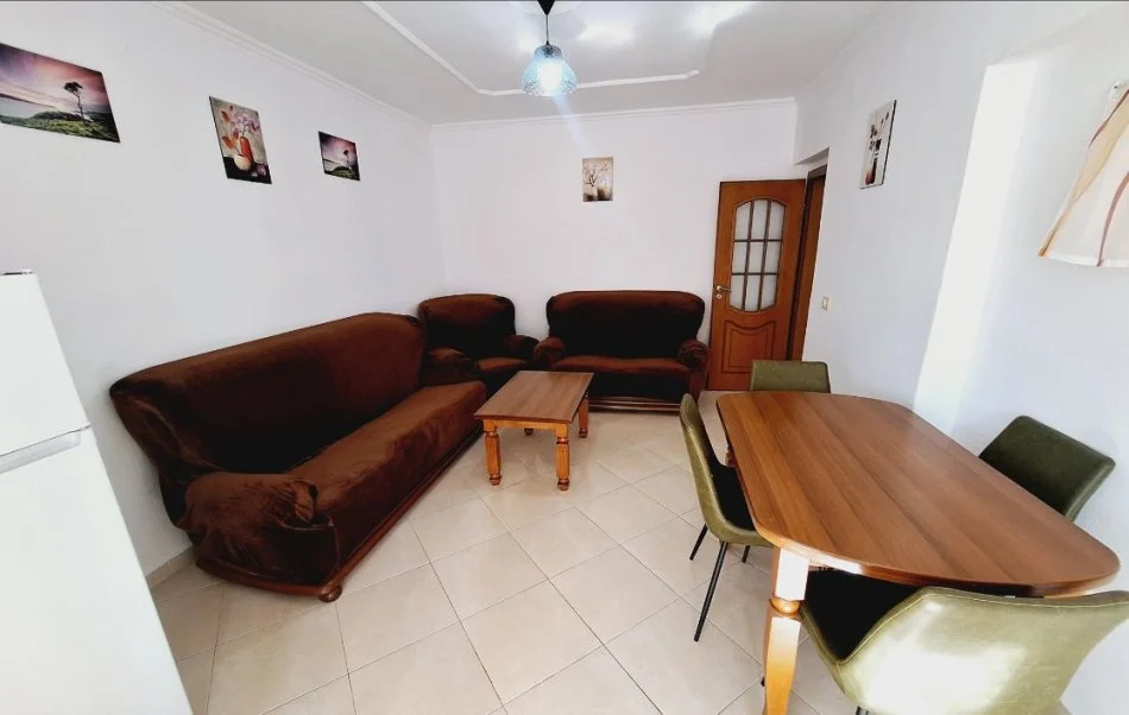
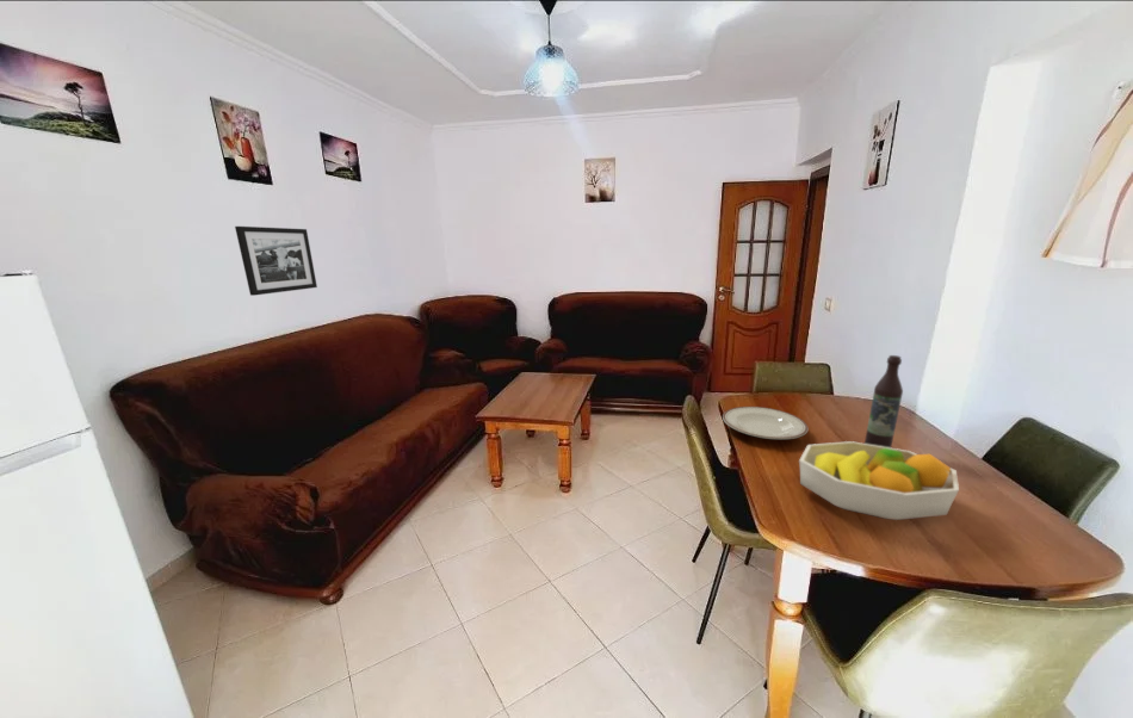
+ plate (763, 425)
+ fruit bowl (873, 473)
+ wine bottle (885, 403)
+ picture frame (280, 260)
